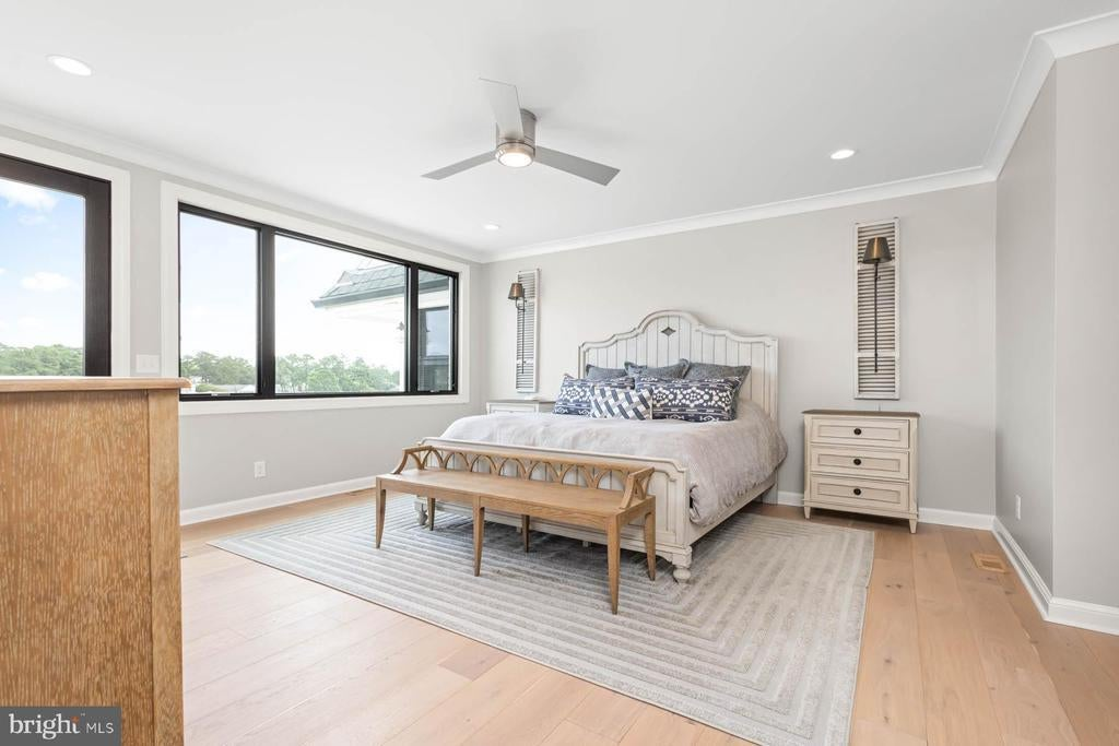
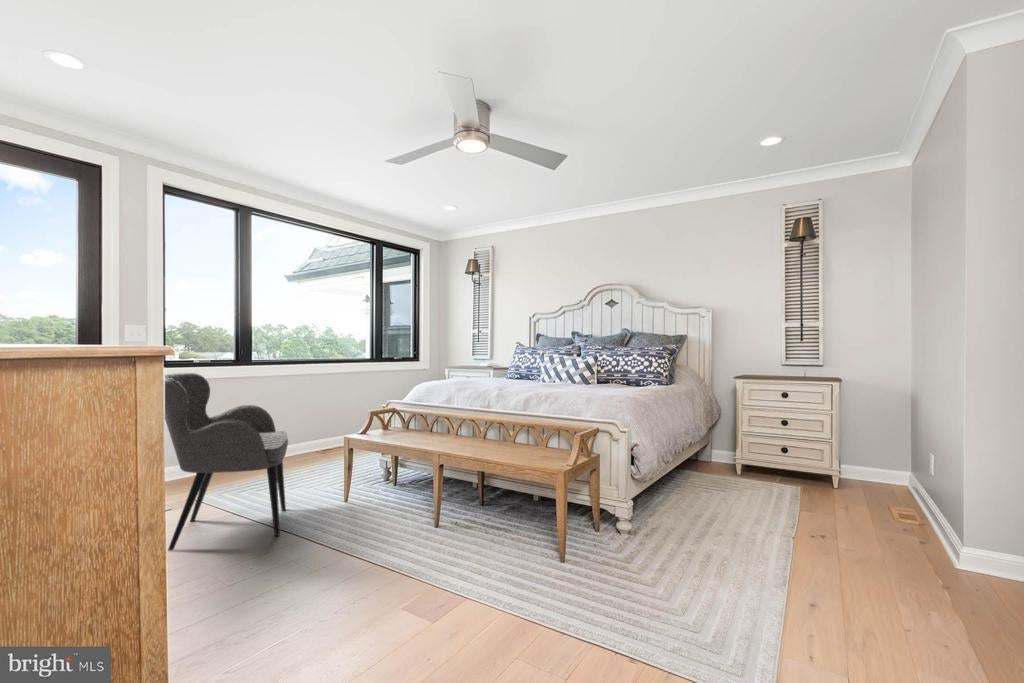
+ armchair (233, 450)
